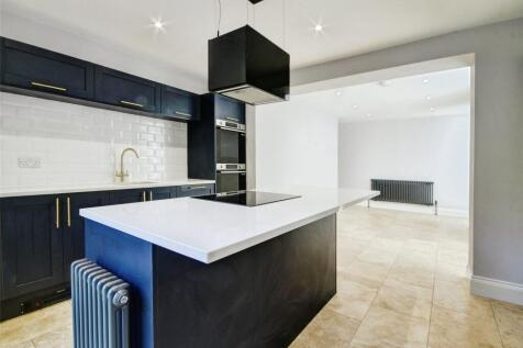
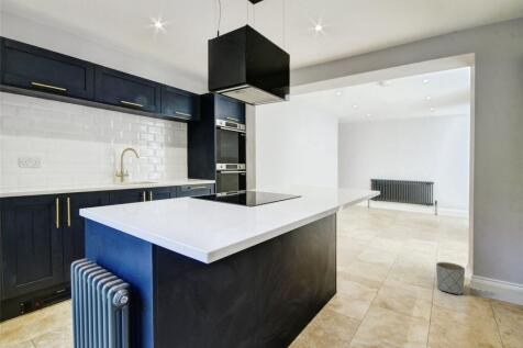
+ planter (449, 278)
